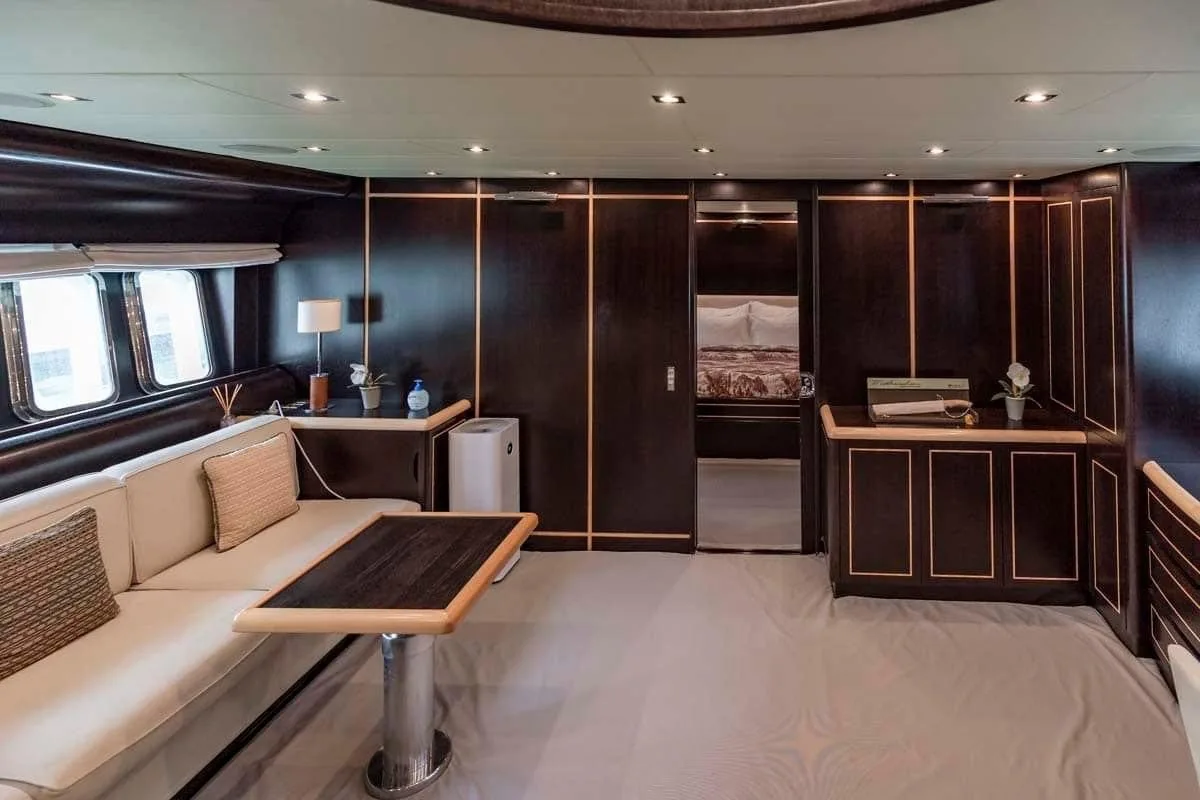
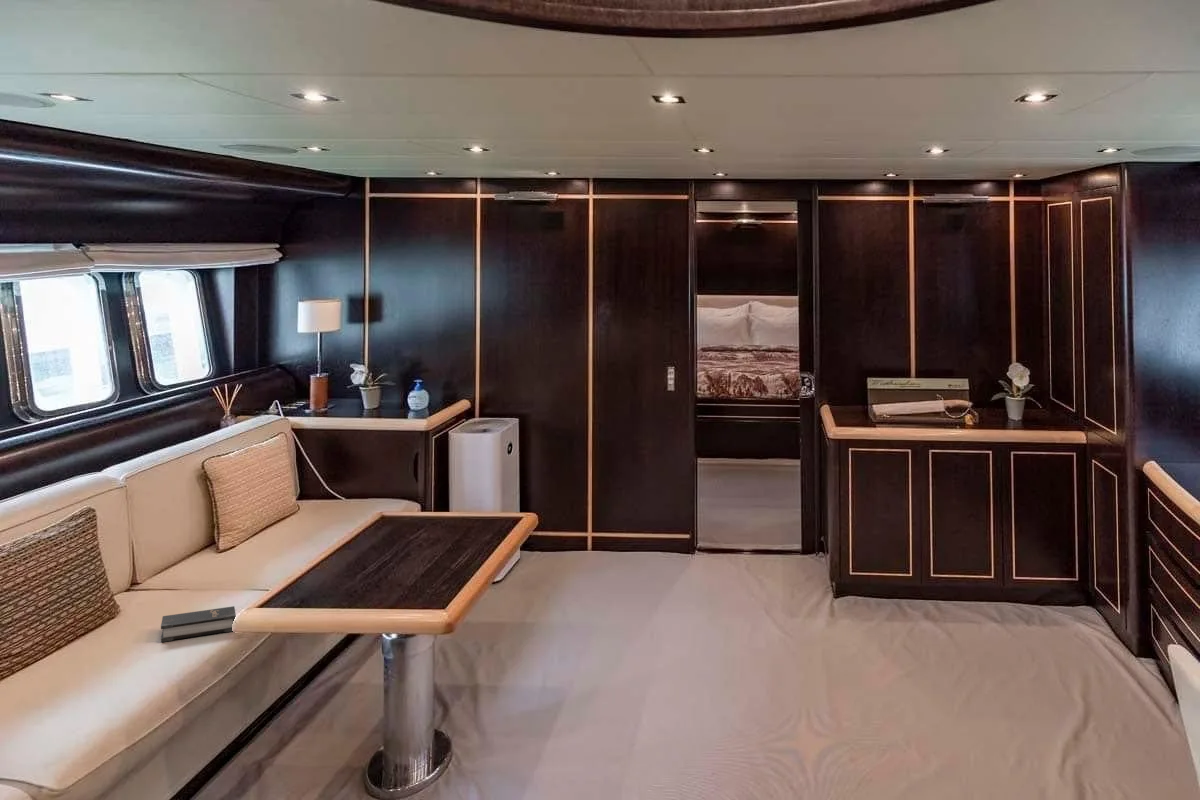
+ hardback book (199, 622)
